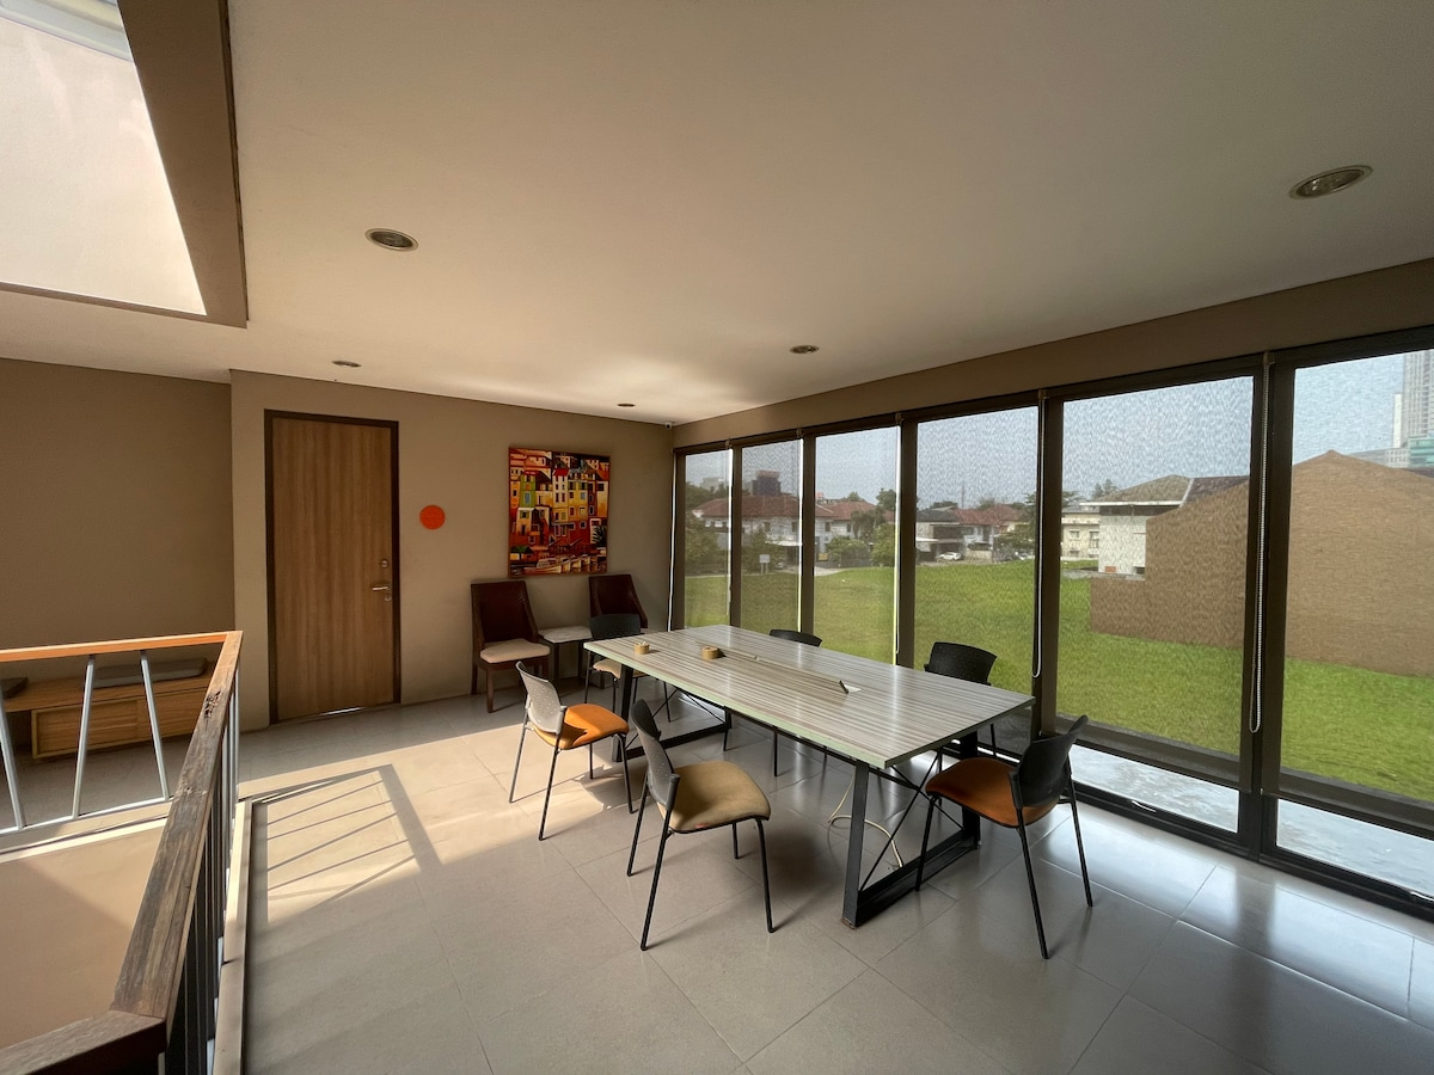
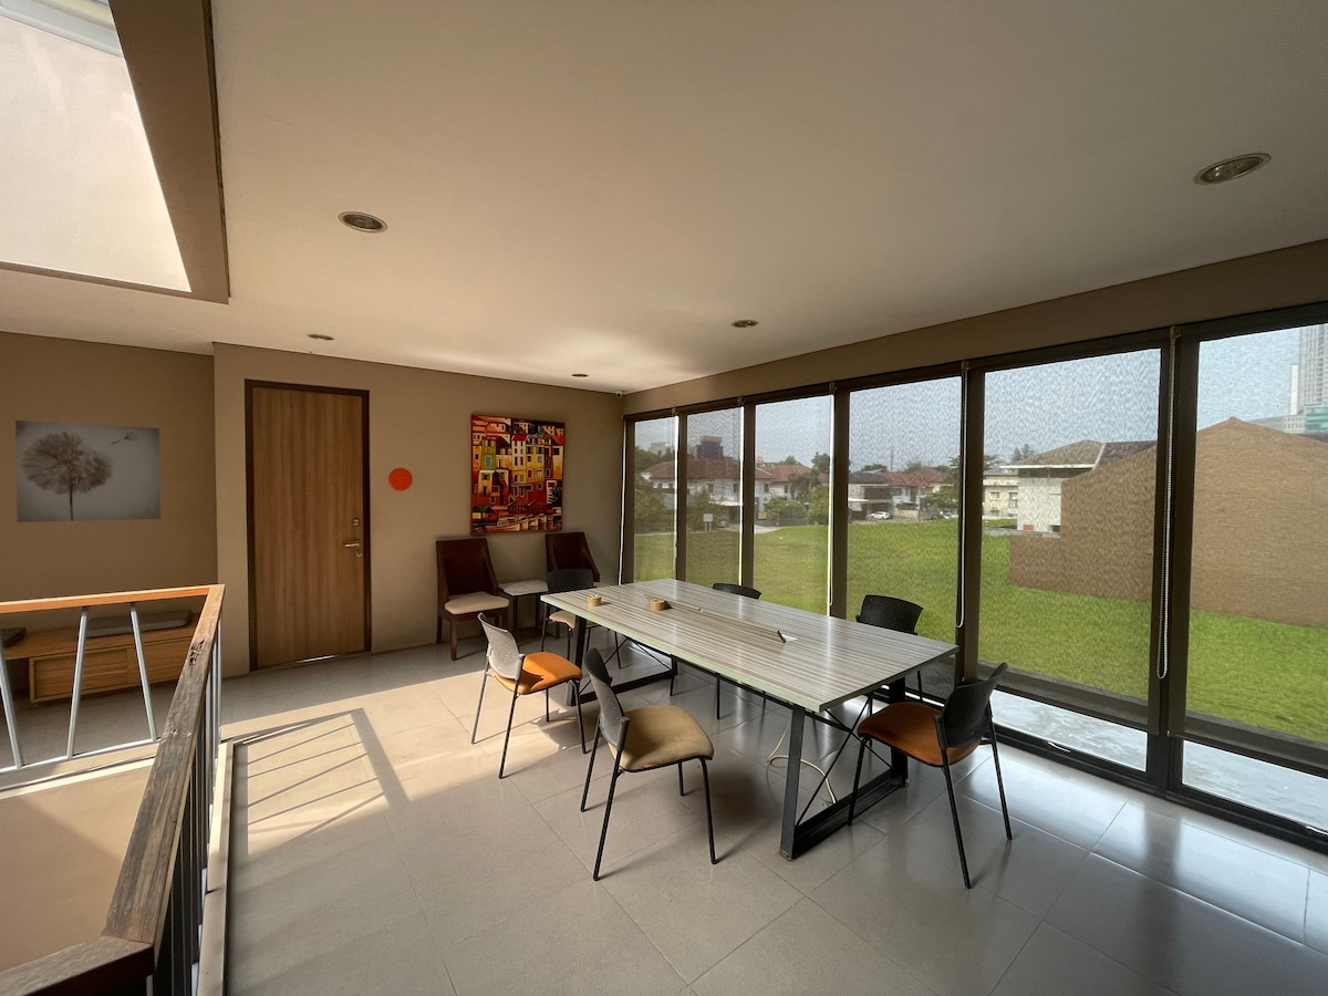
+ wall art (92, 473)
